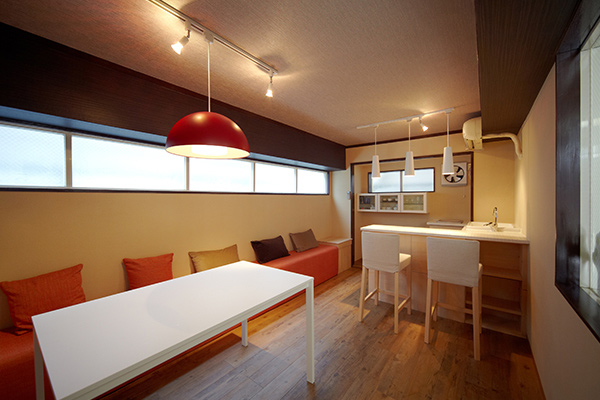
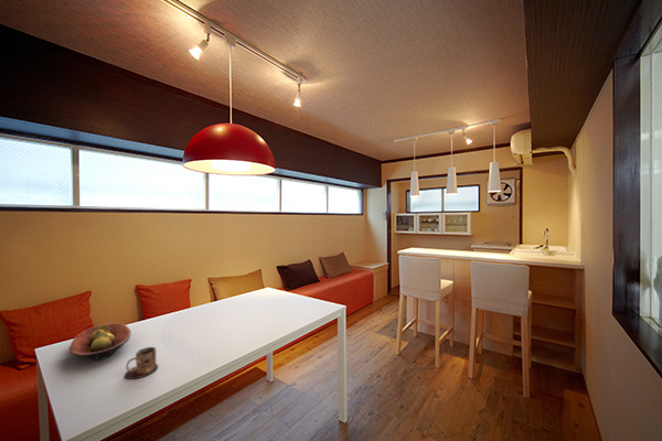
+ fruit bowl (102, 337)
+ mug (141, 361)
